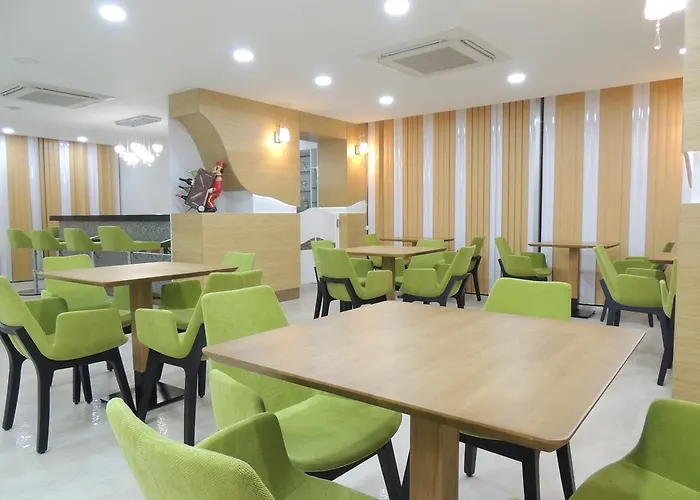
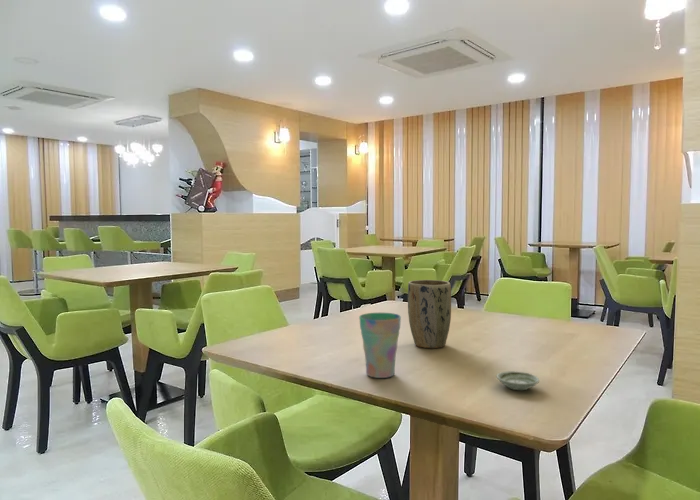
+ plant pot (429, 313)
+ saucer (517, 381)
+ cup (380, 345)
